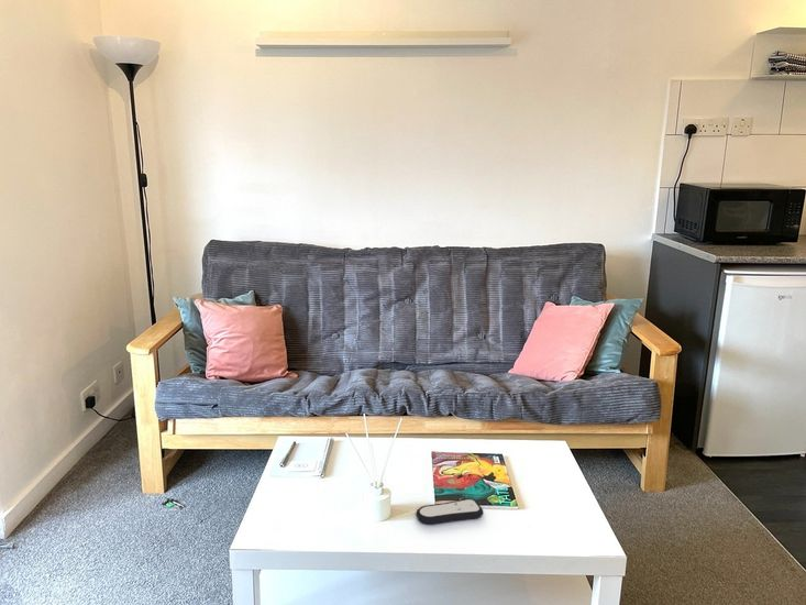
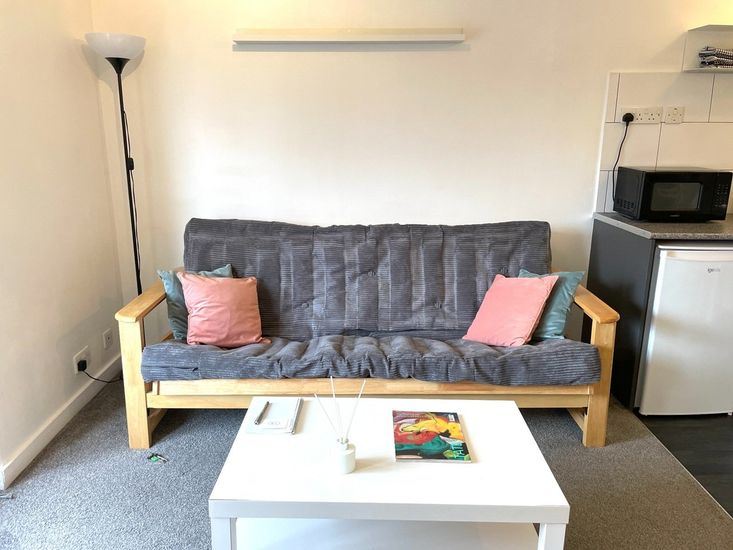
- remote control (449, 512)
